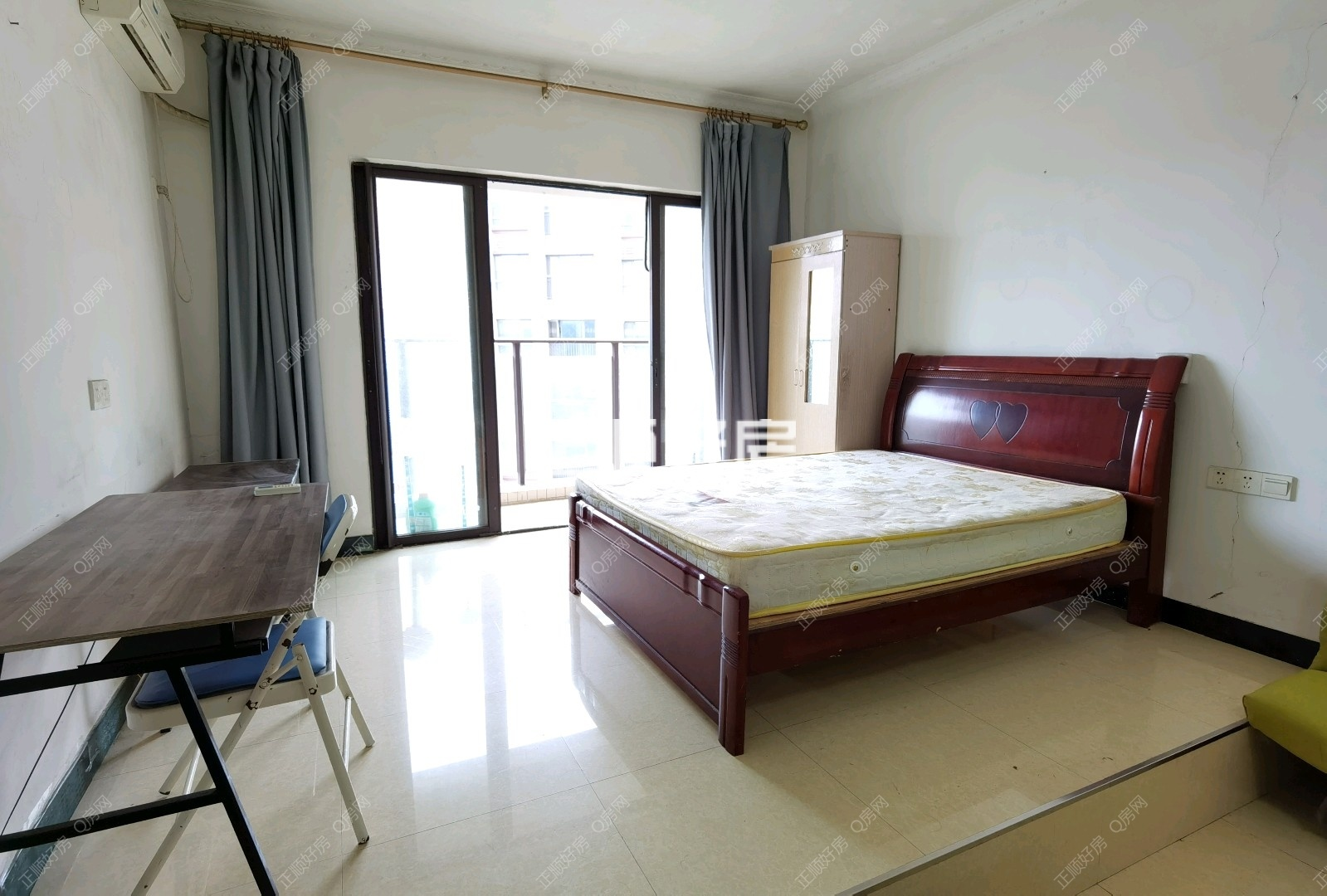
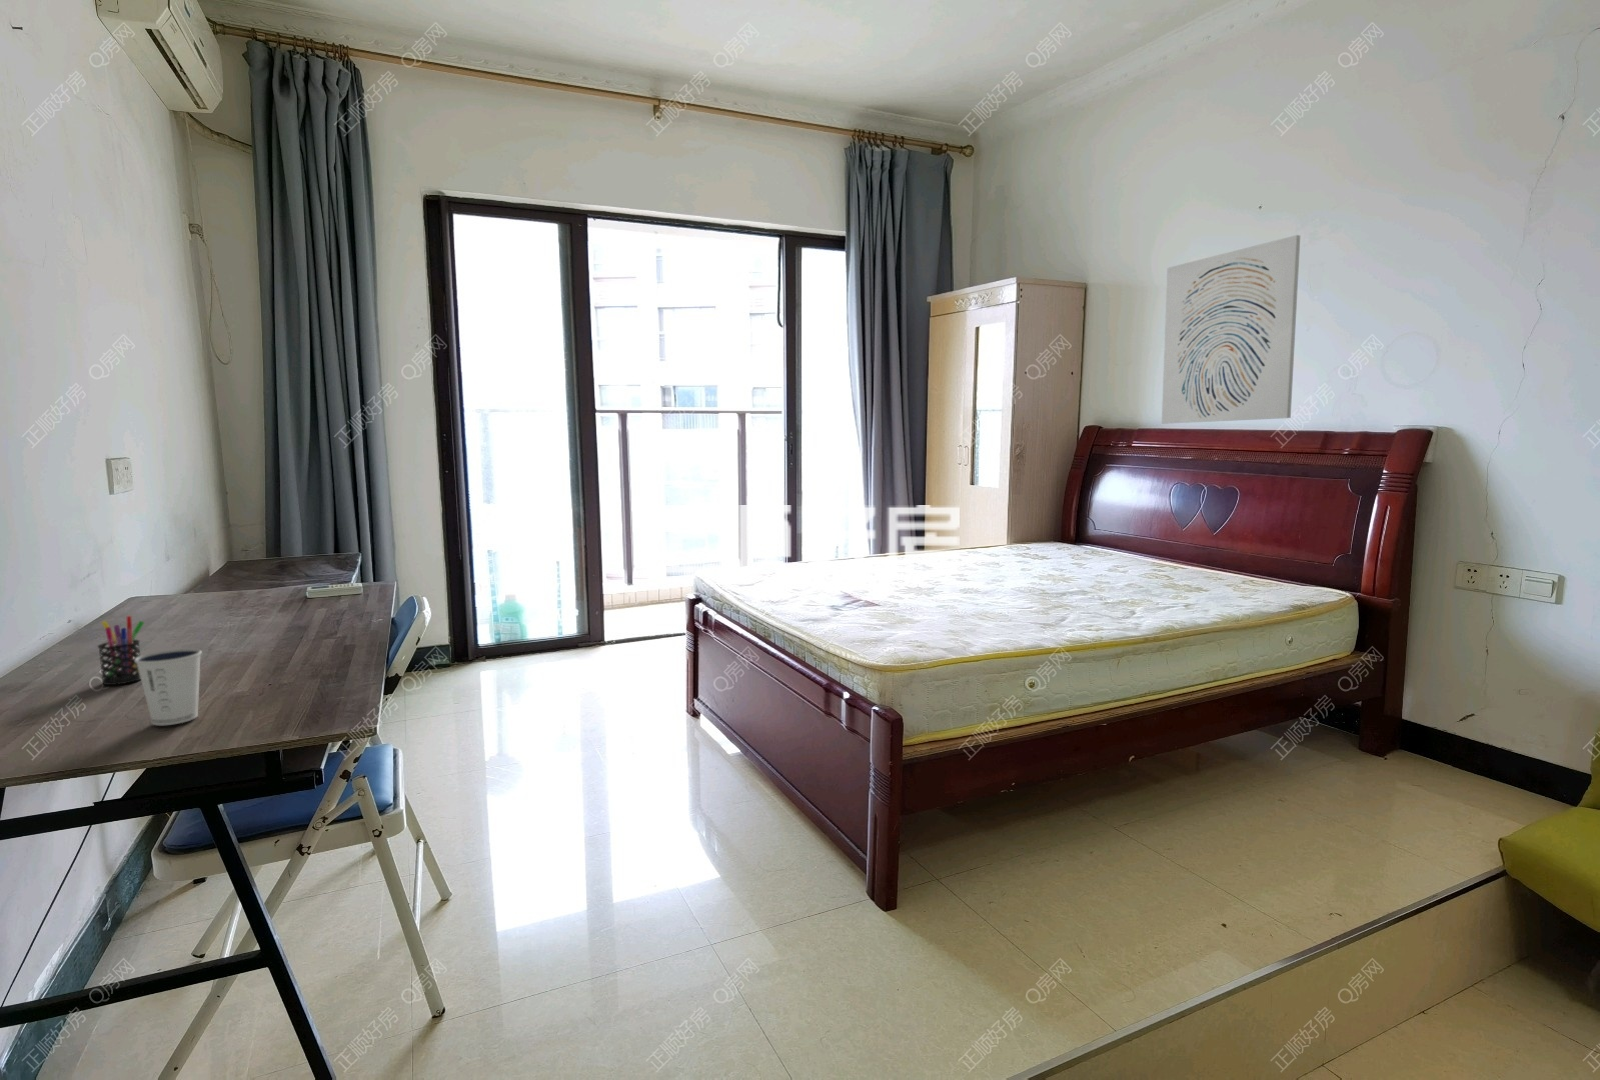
+ pen holder (124, 647)
+ wall art (1224, 338)
+ dixie cup (172, 687)
